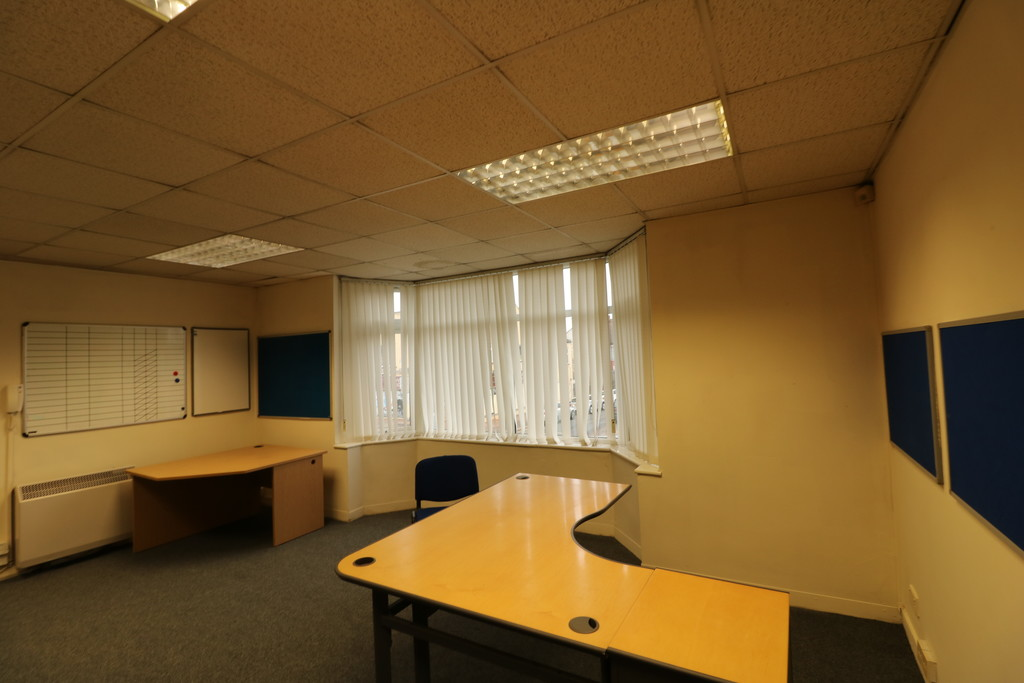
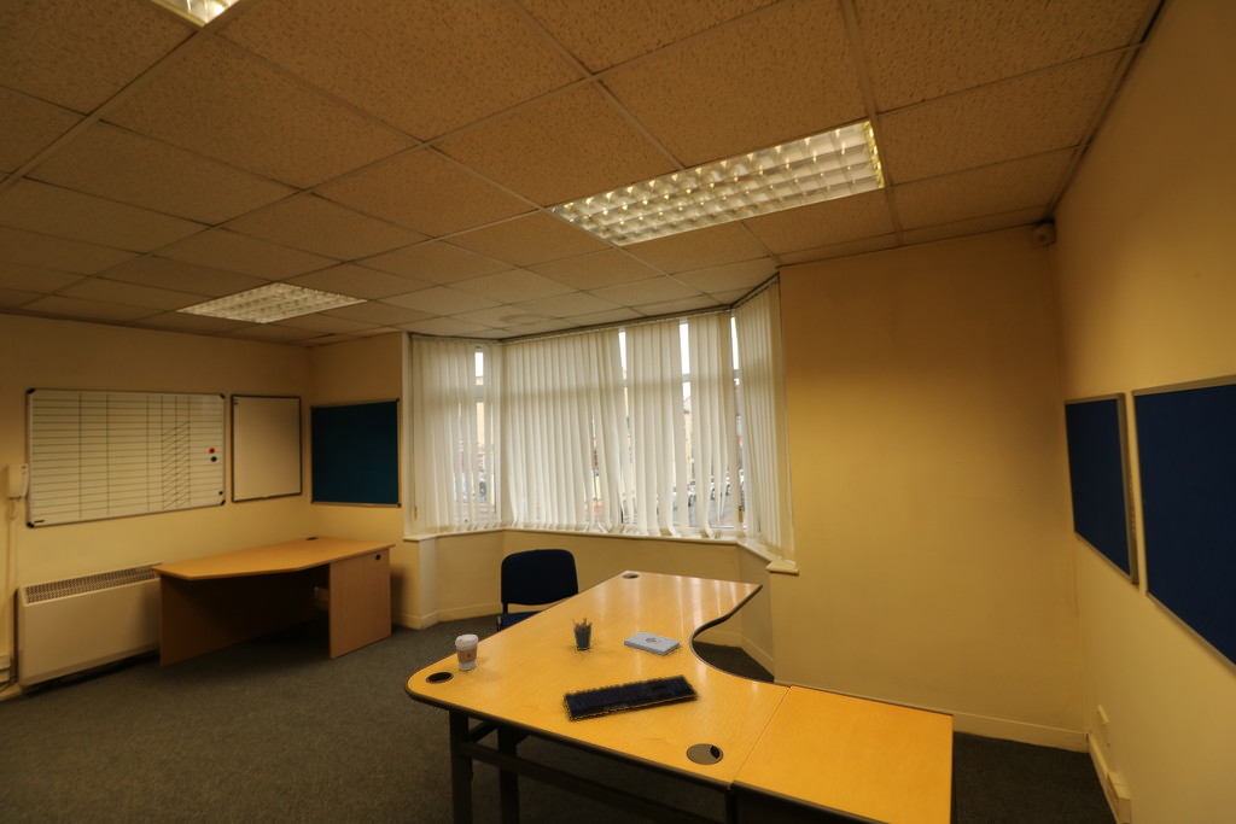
+ coffee cup (467, 651)
+ pen holder (582, 632)
+ notepad (652, 642)
+ keyboard (630, 695)
